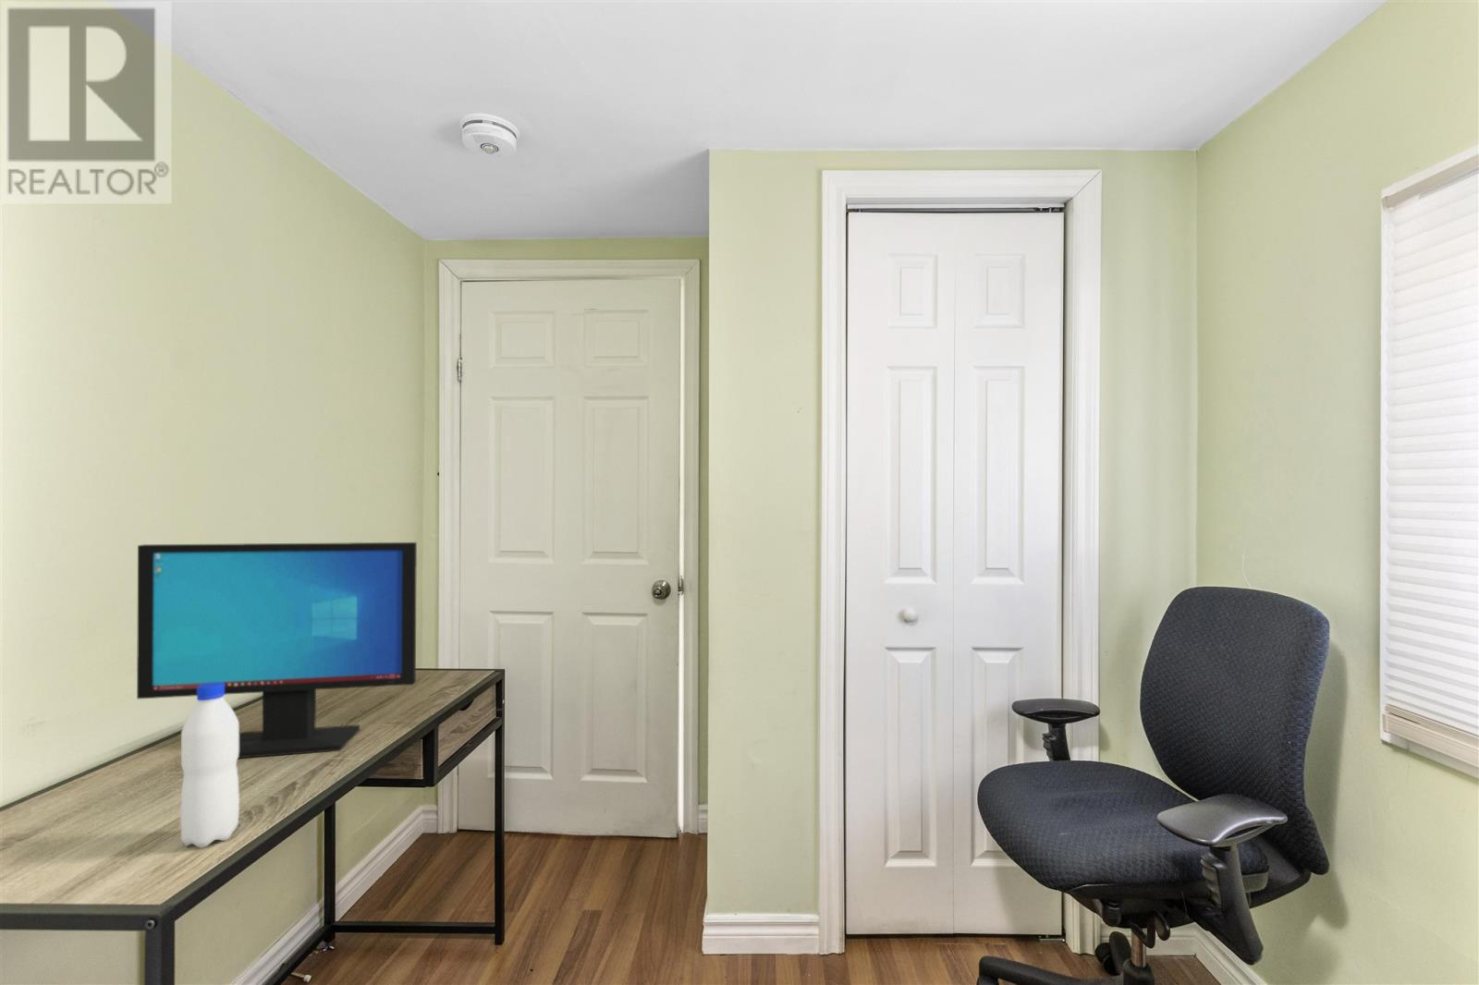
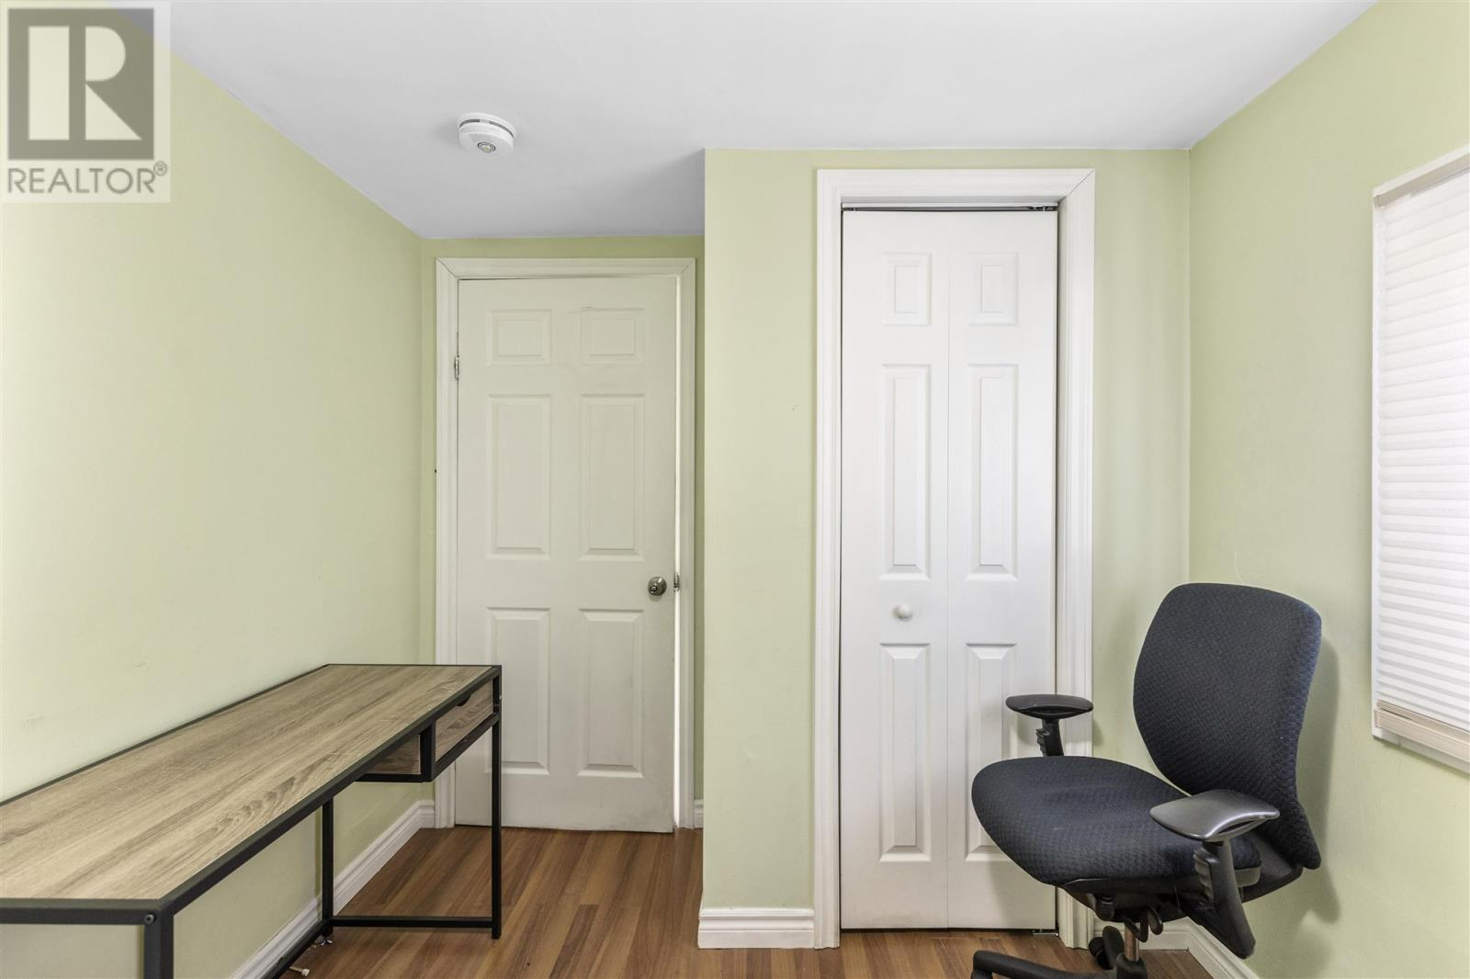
- water bottle (210, 762)
- computer monitor (287, 643)
